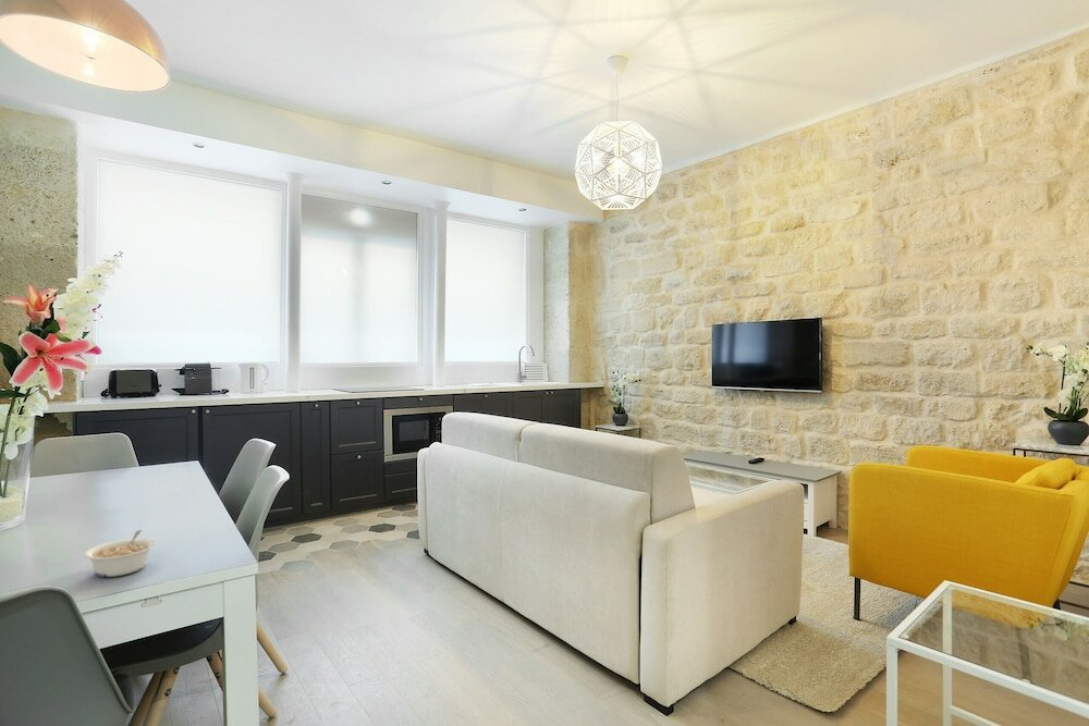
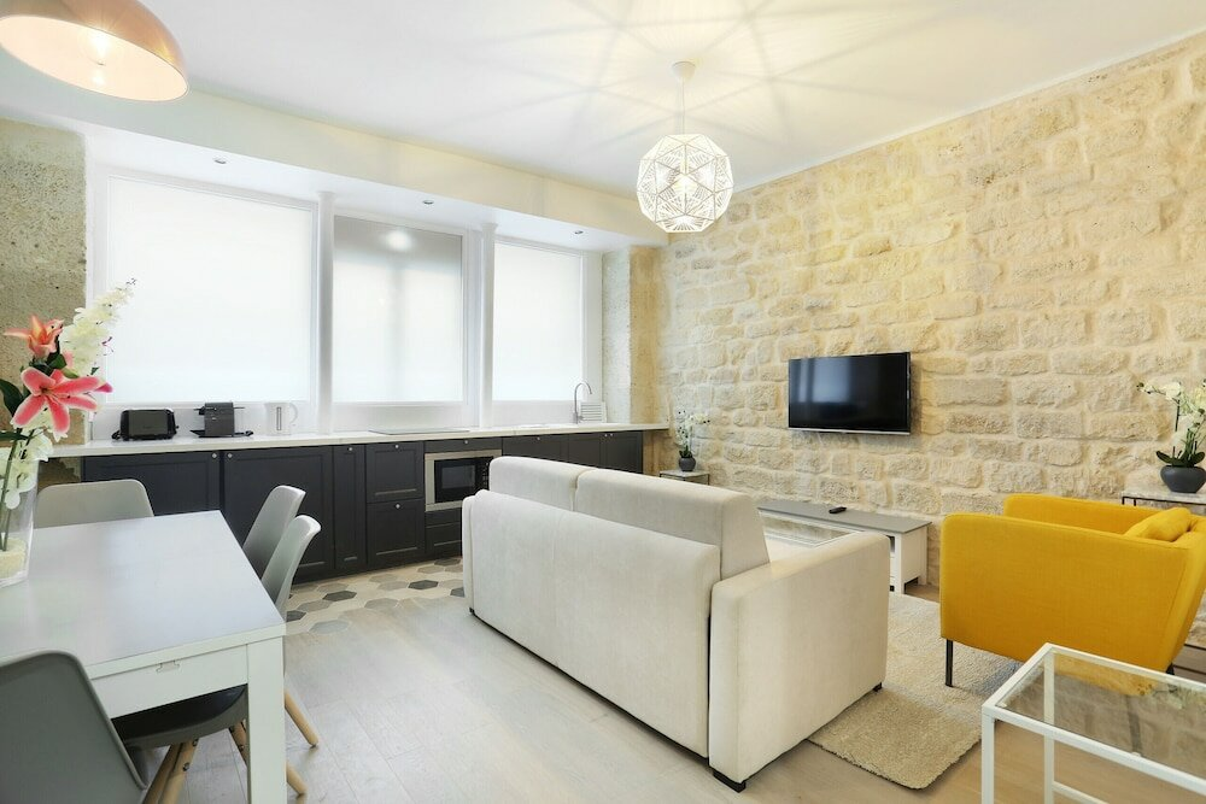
- legume (120, 555)
